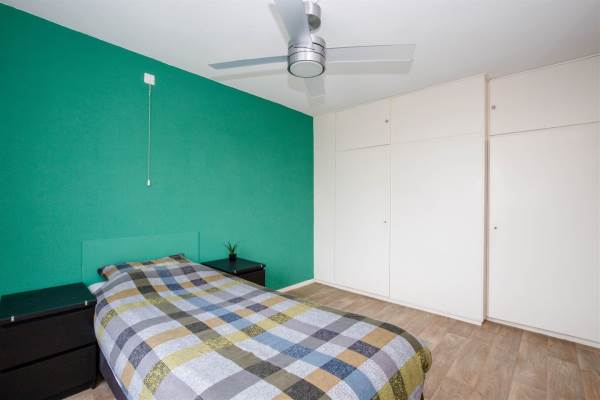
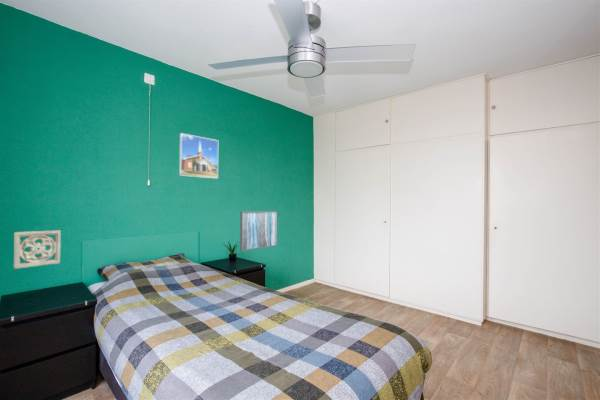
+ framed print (199, 157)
+ wall art (259, 229)
+ wall ornament (37, 248)
